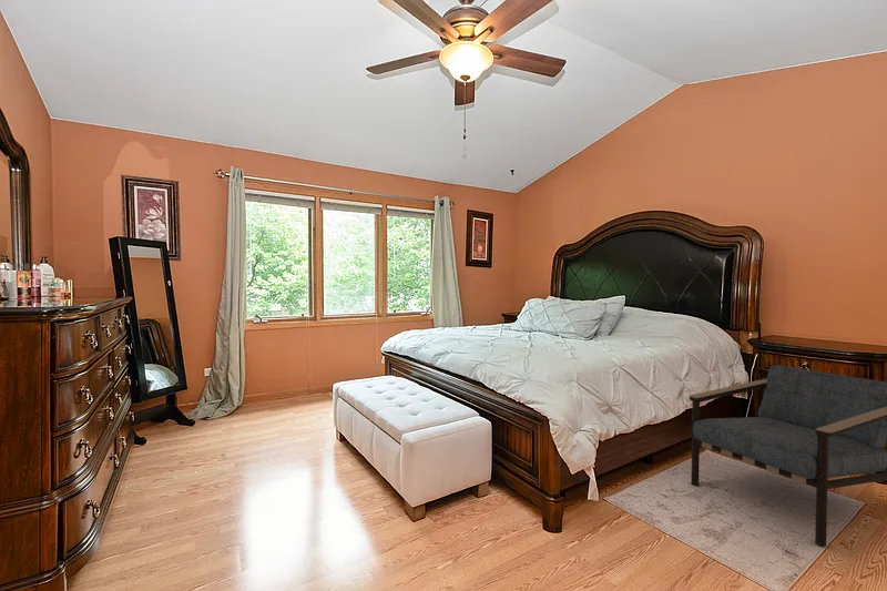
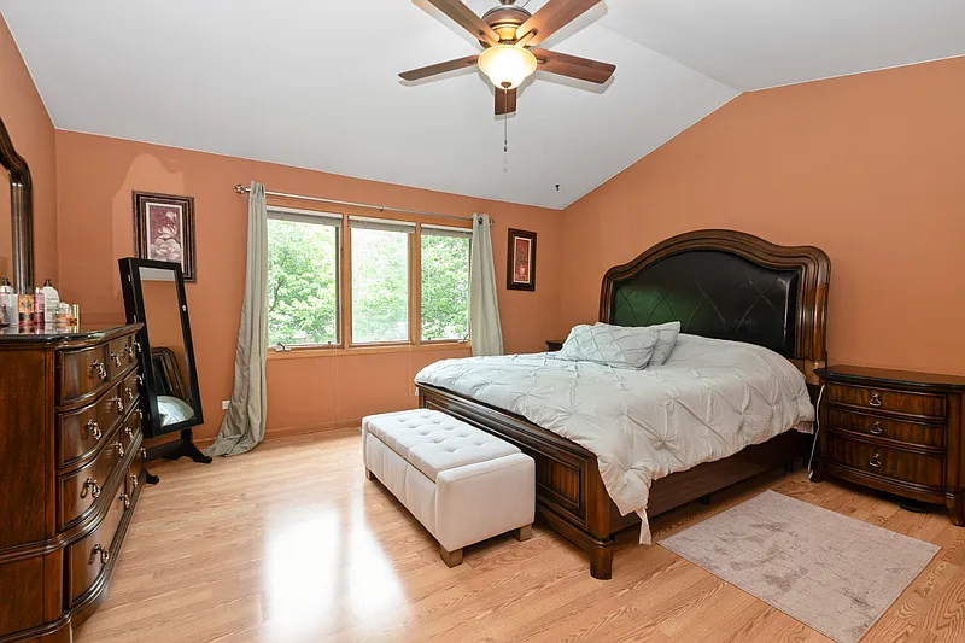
- armchair (793, 437)
